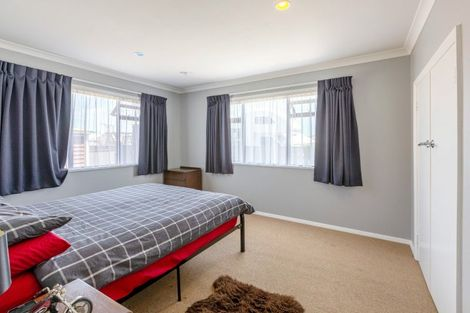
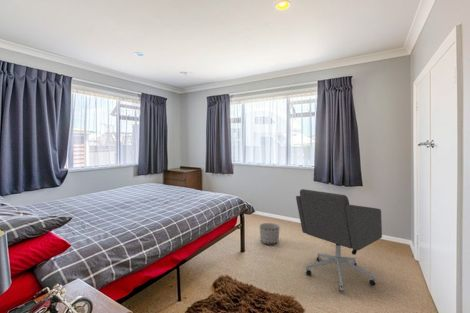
+ planter (269, 234)
+ office chair (337, 232)
